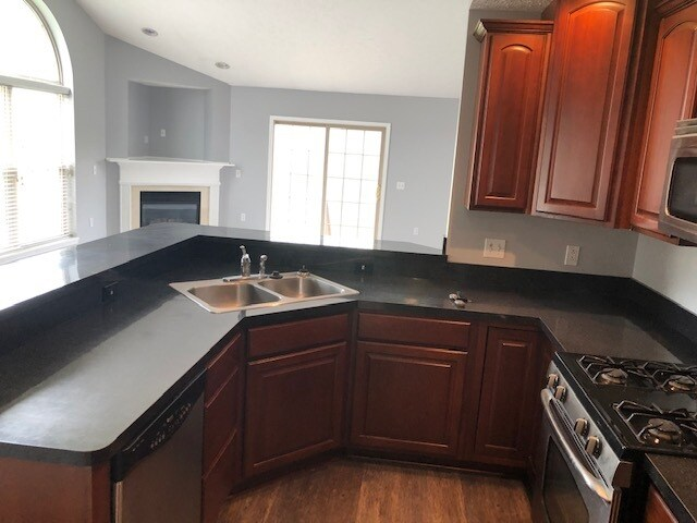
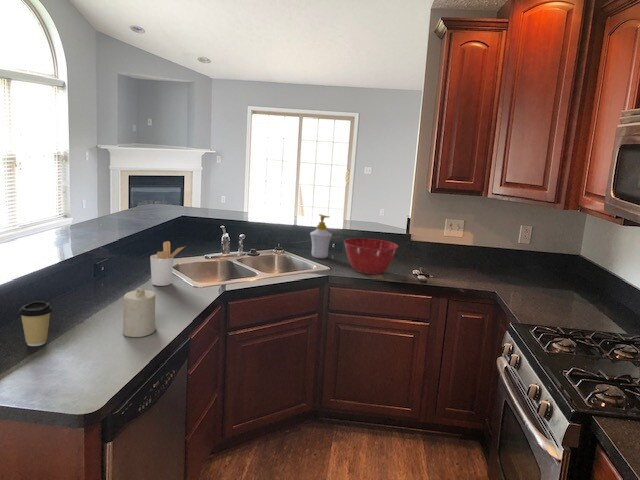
+ mixing bowl (369, 257)
+ coffee cup (35, 324)
+ utensil holder (167, 263)
+ soap bottle (321, 236)
+ candle (139, 309)
